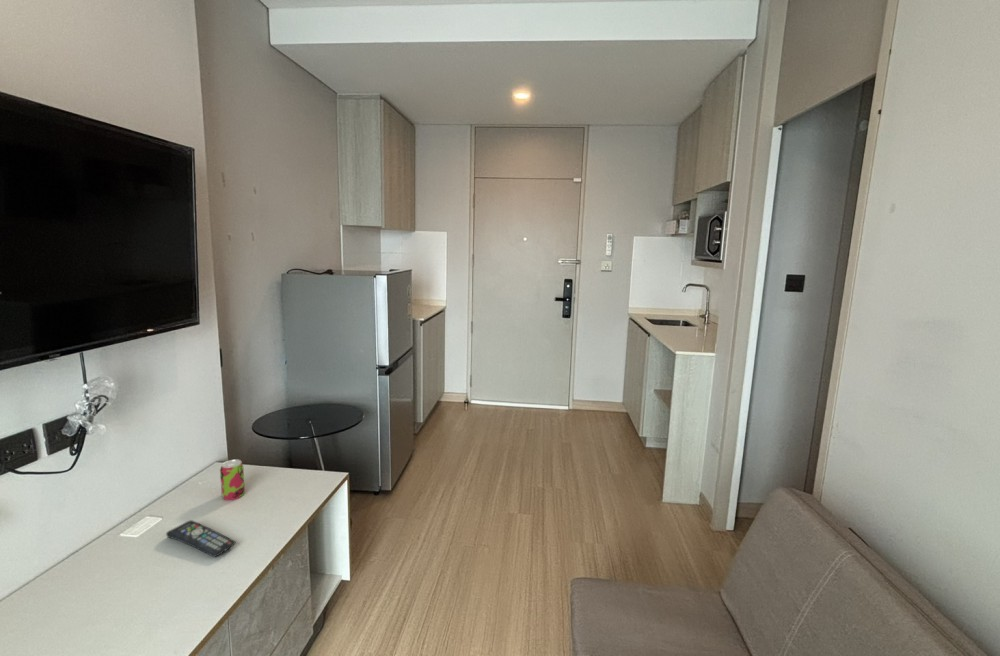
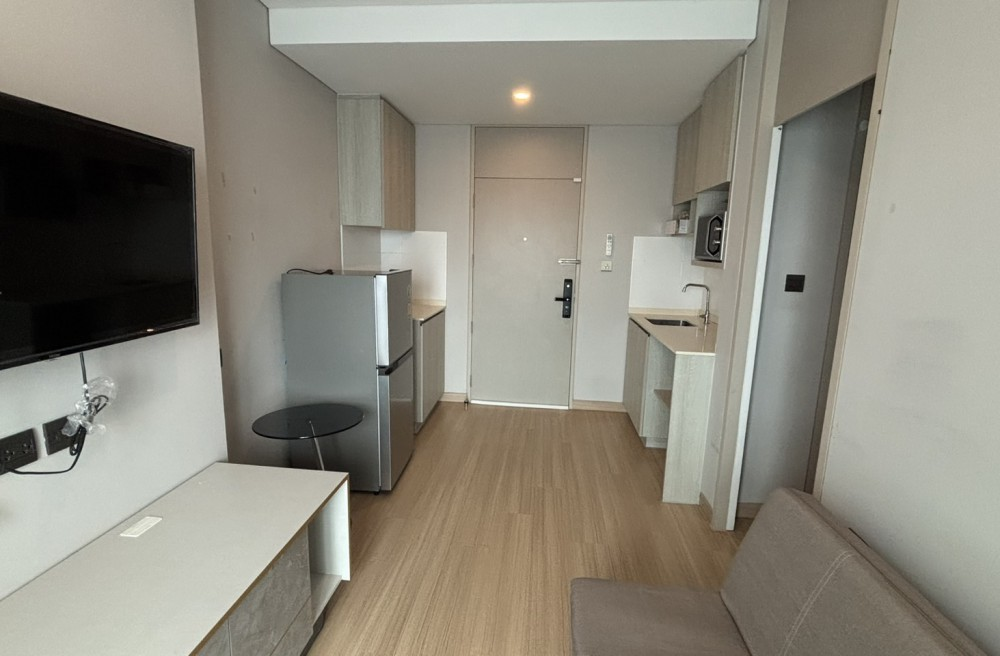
- remote control (200, 537)
- beverage can (232, 479)
